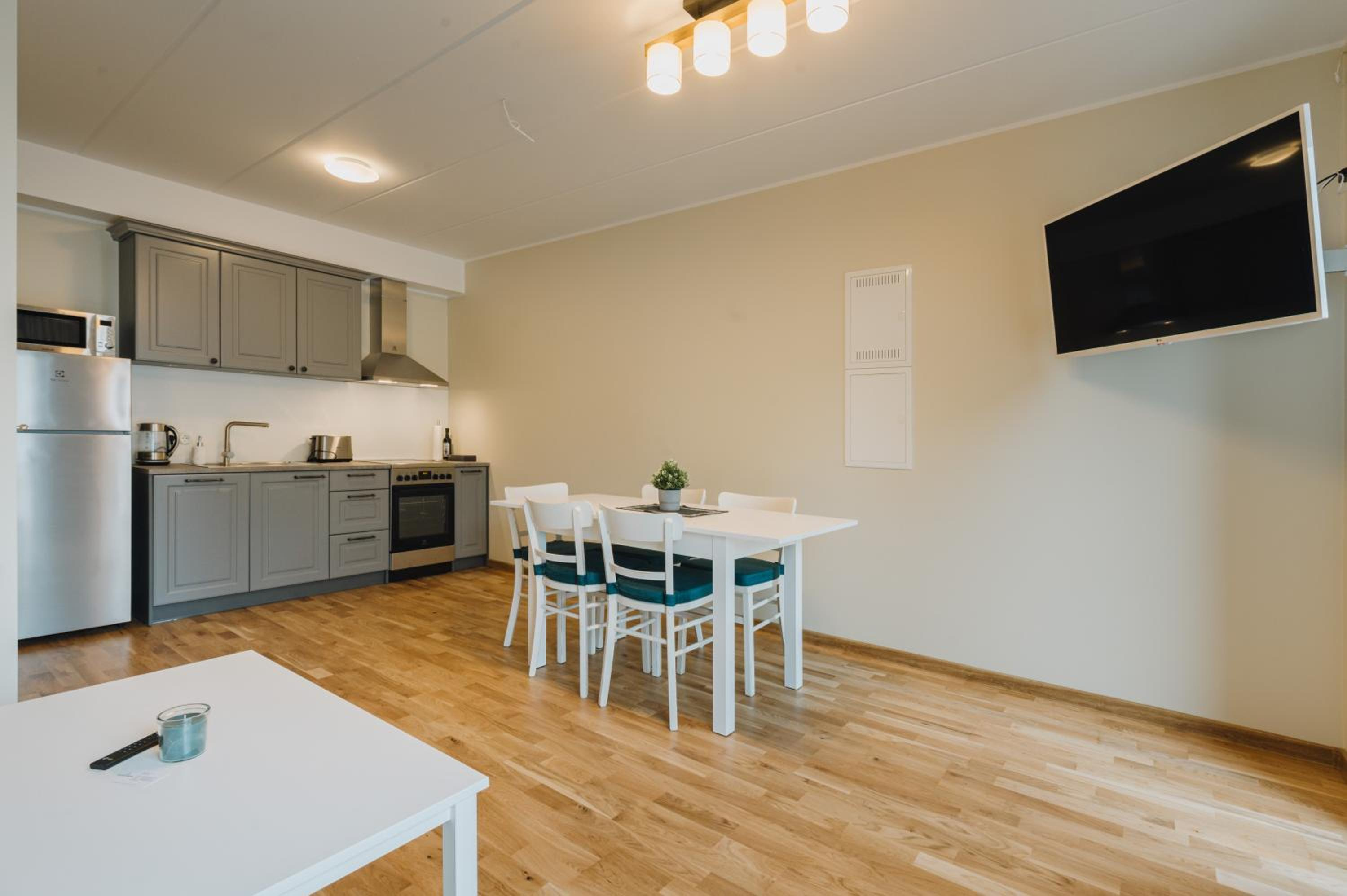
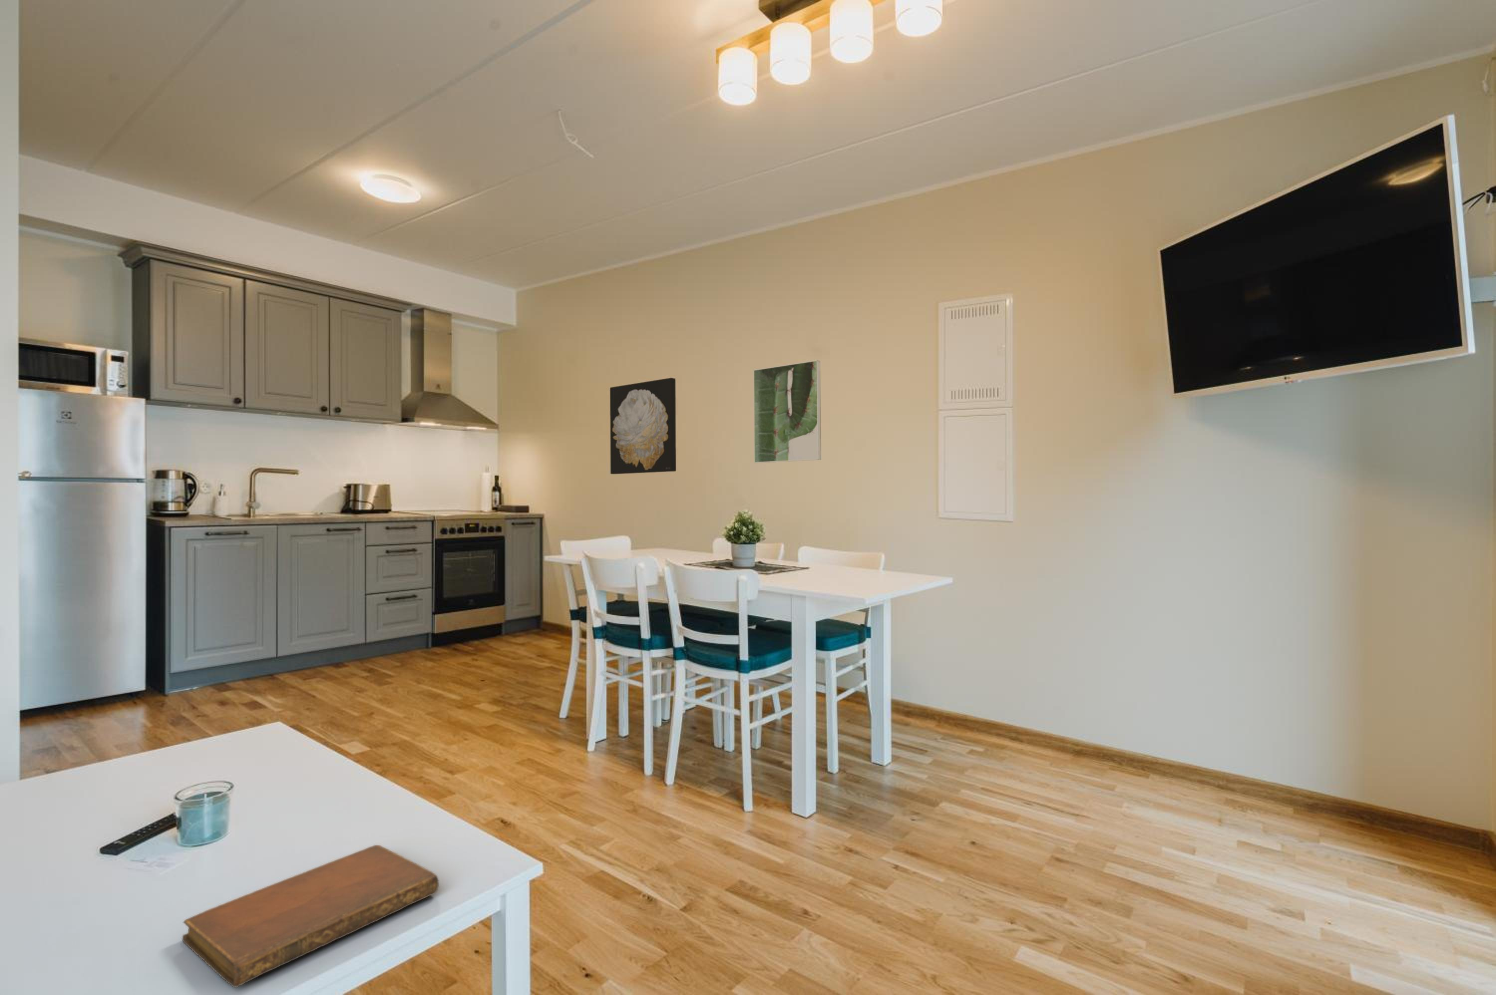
+ wall art (642, 428)
+ notebook (318, 905)
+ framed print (786, 413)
